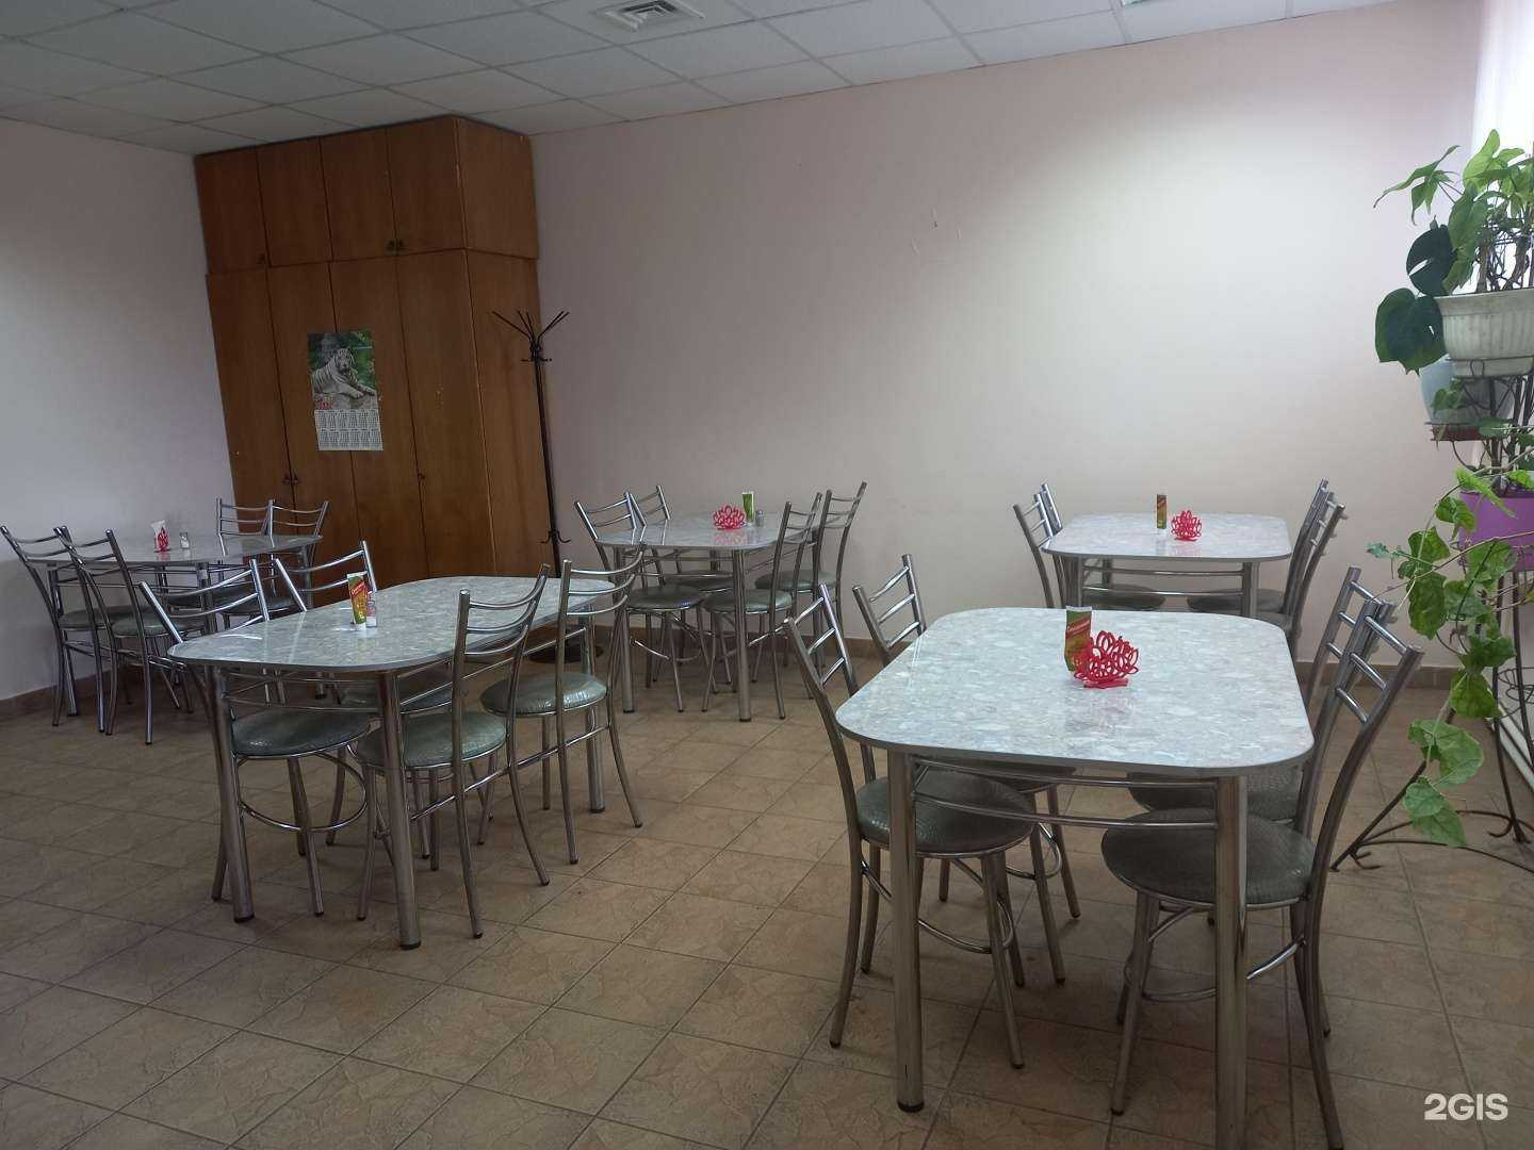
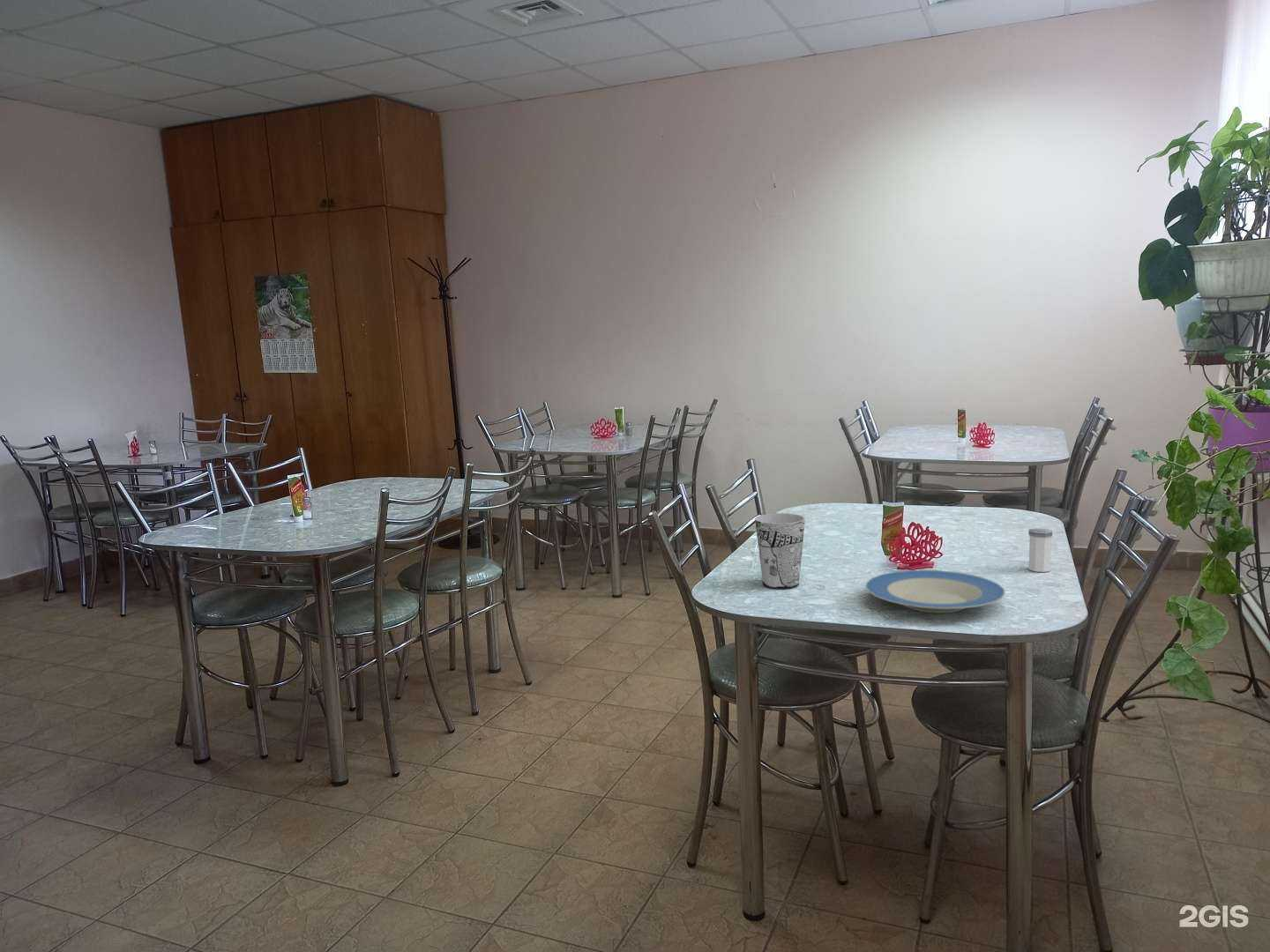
+ cup (780, 551)
+ salt shaker (1040, 550)
+ plate (933, 595)
